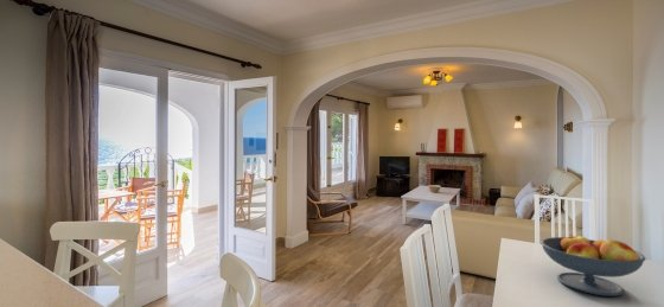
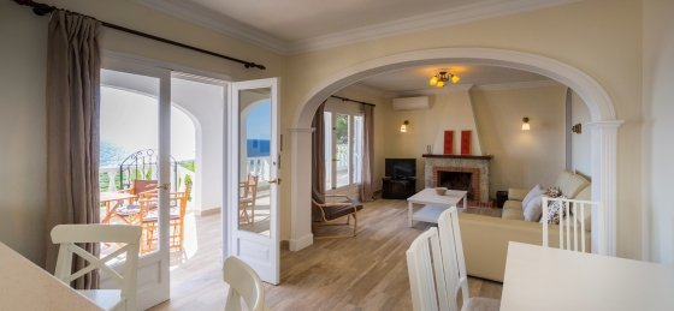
- fruit bowl (588, 260)
